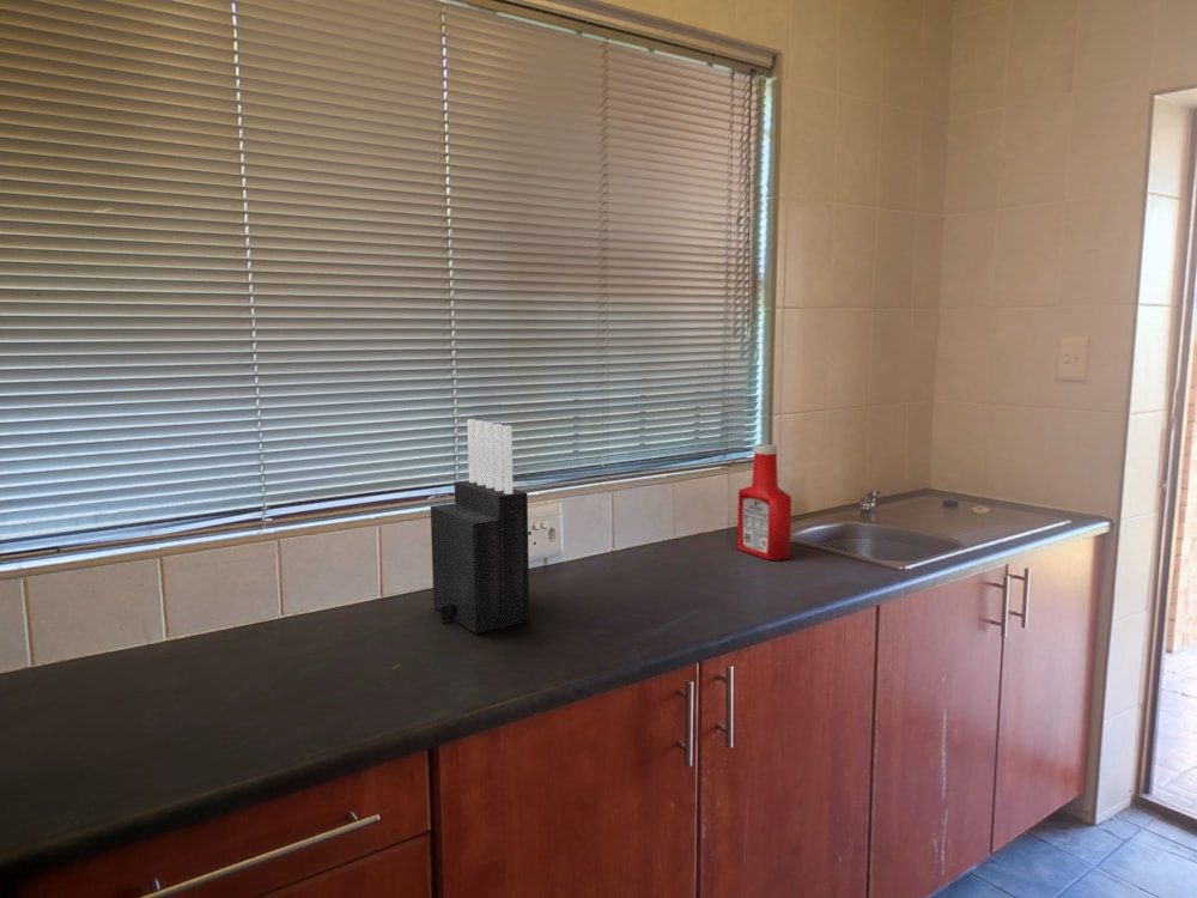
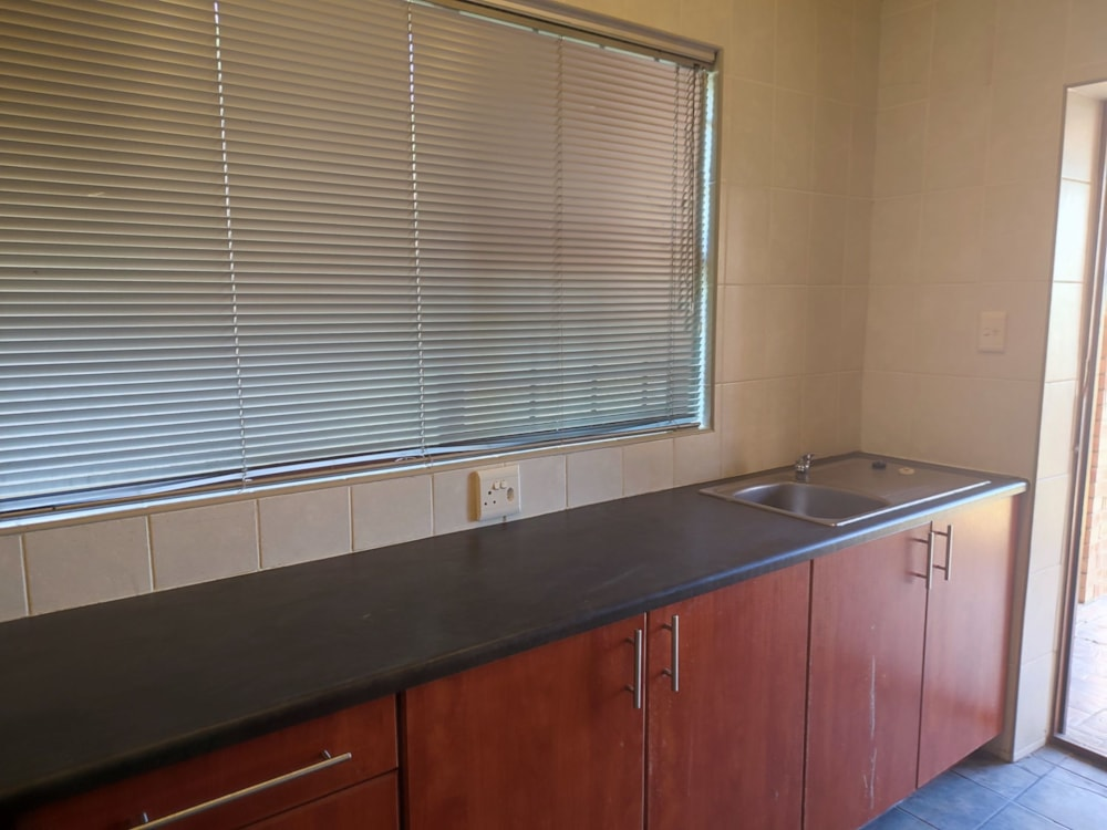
- soap bottle (764, 499)
- knife block (472, 521)
